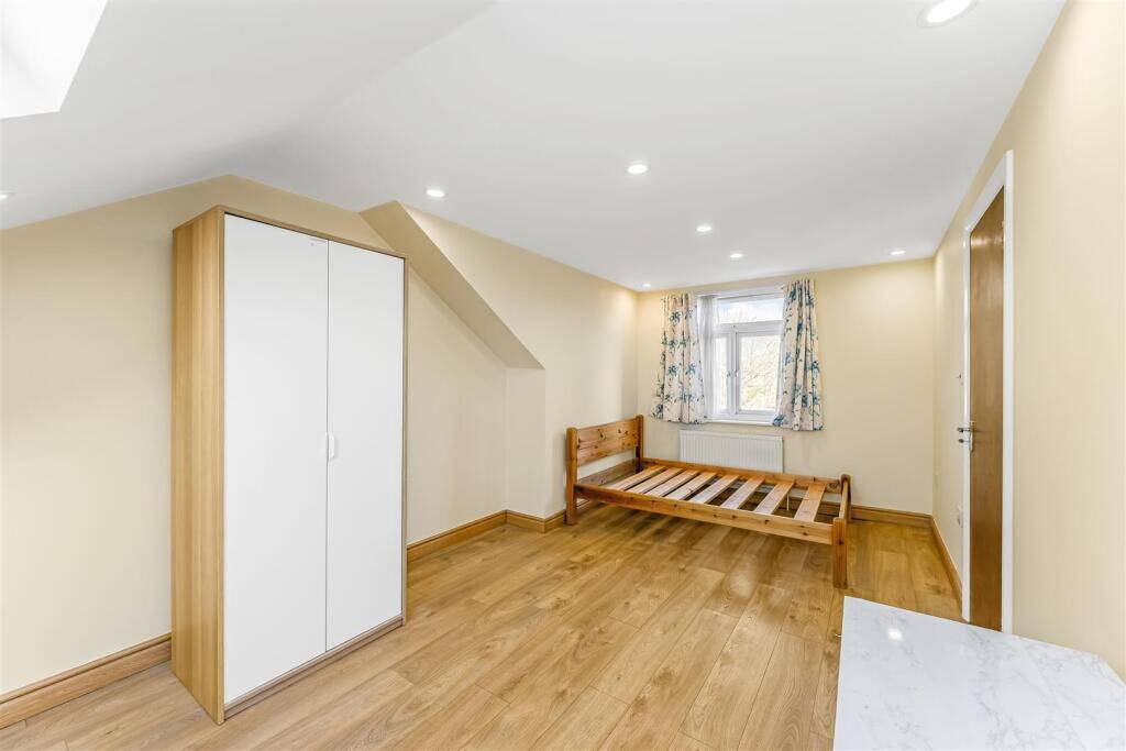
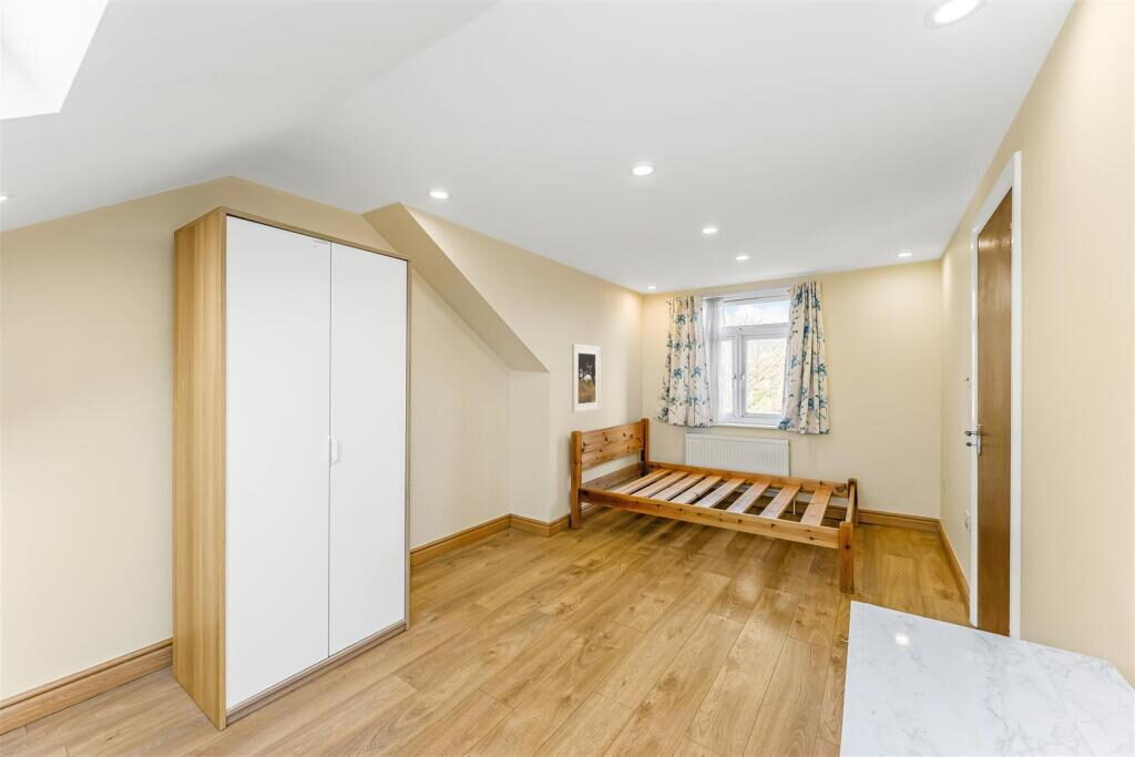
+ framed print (586, 378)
